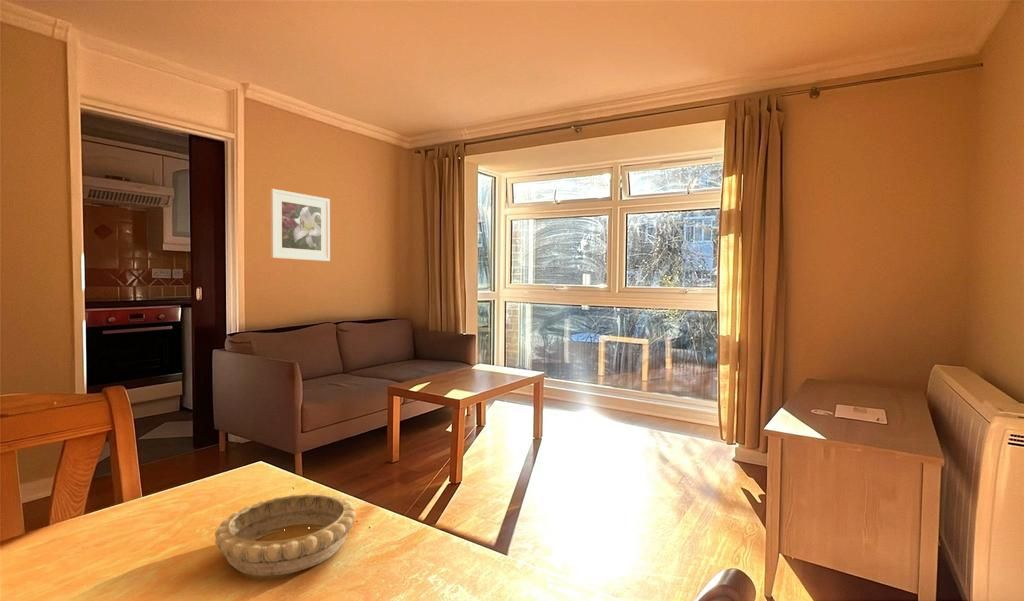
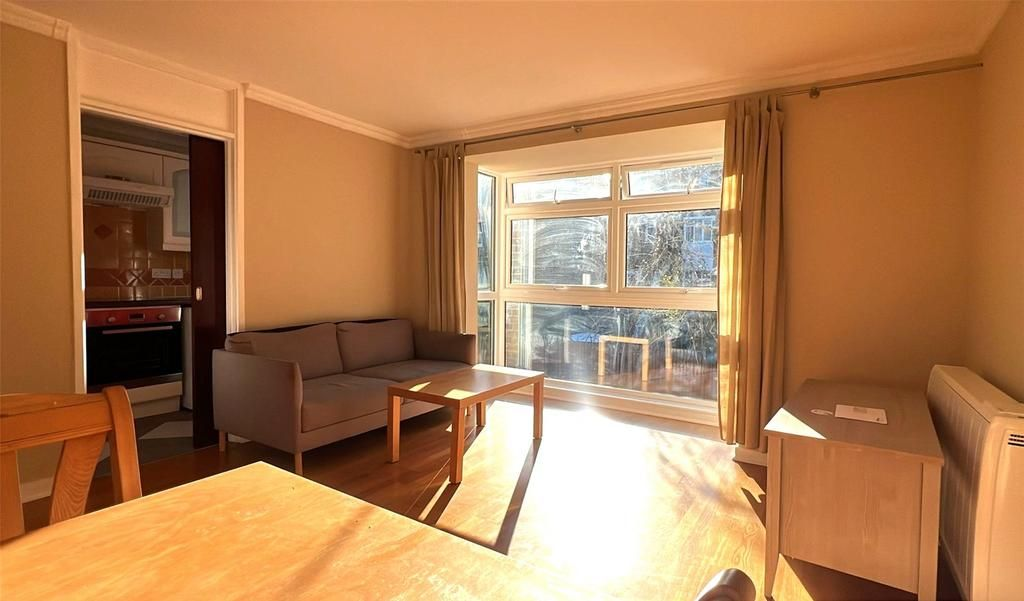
- decorative bowl (288, 525)
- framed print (301, 226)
